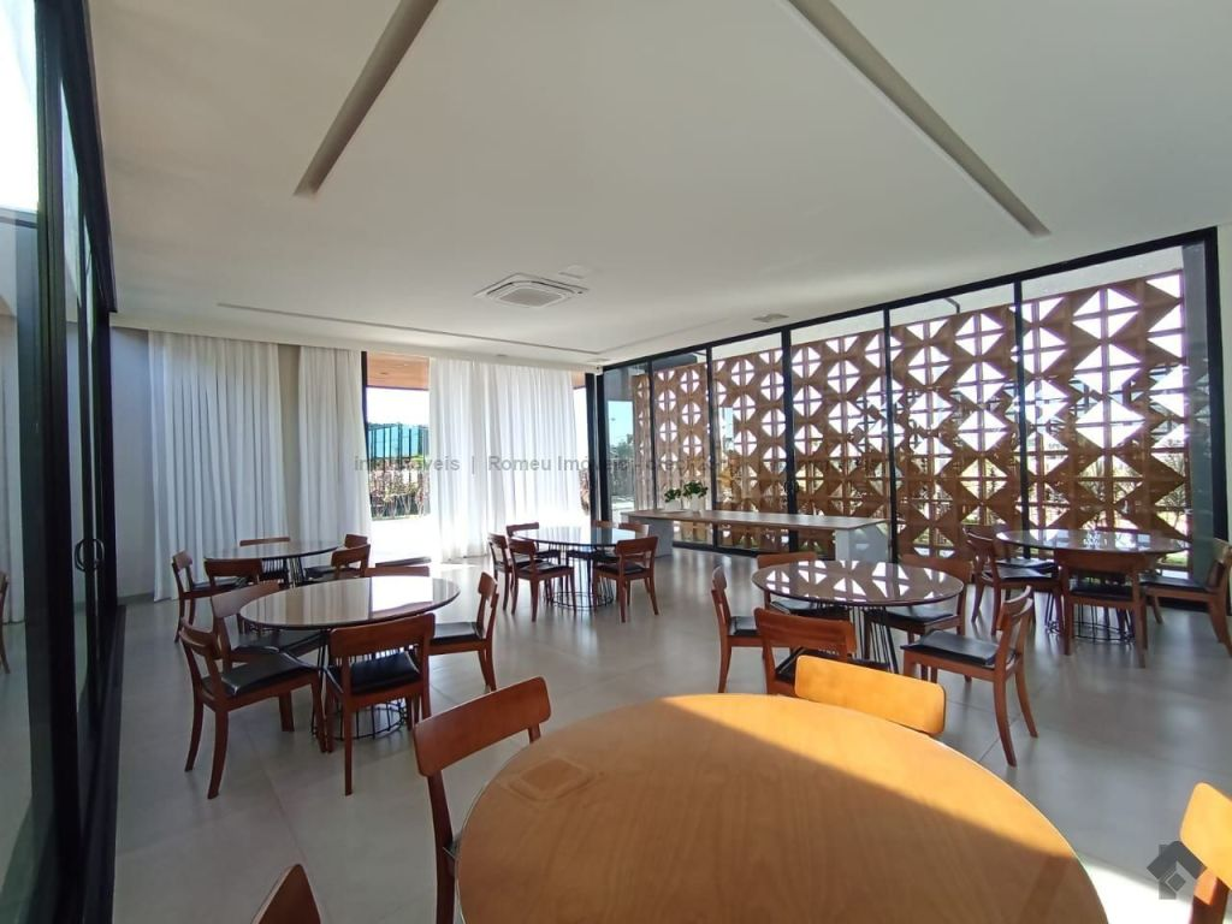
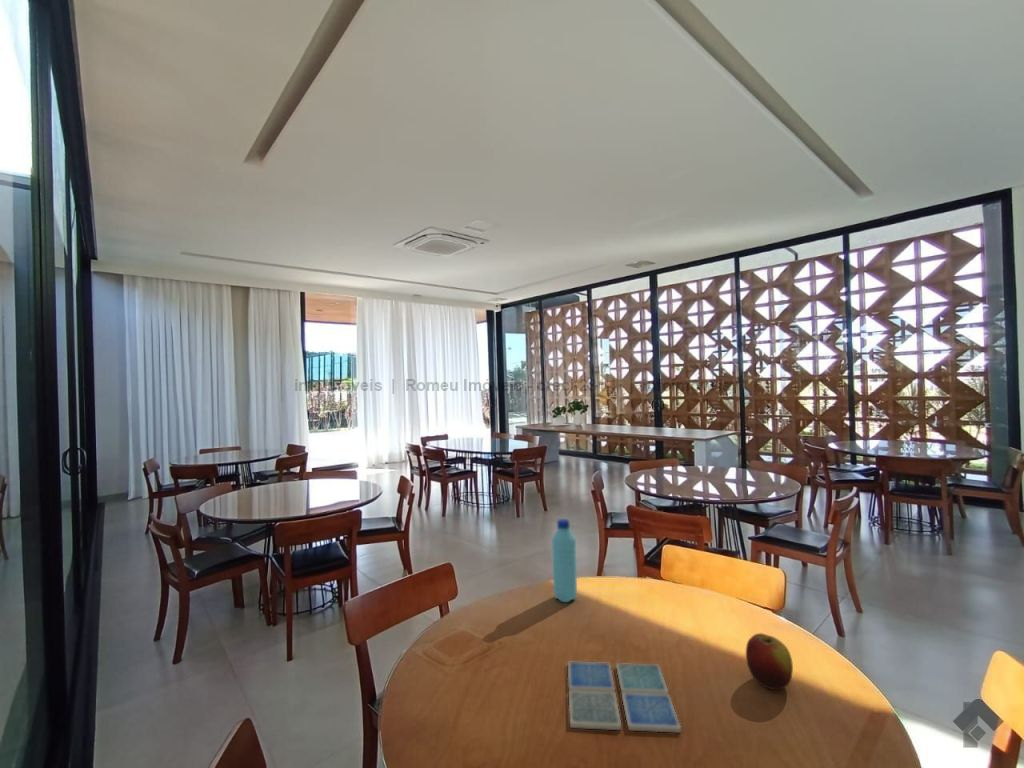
+ drink coaster (621, 692)
+ apple (768, 660)
+ water bottle (564, 559)
